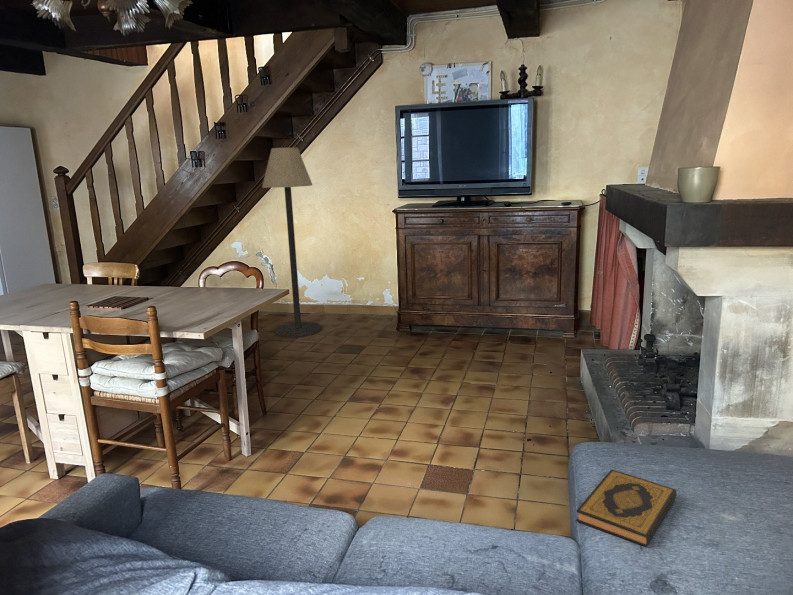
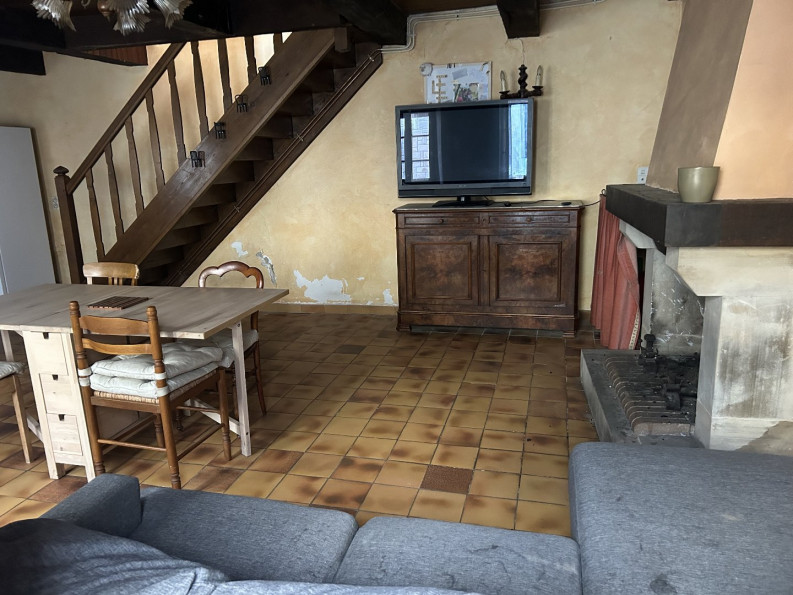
- floor lamp (291, 242)
- hardback book (627, 504)
